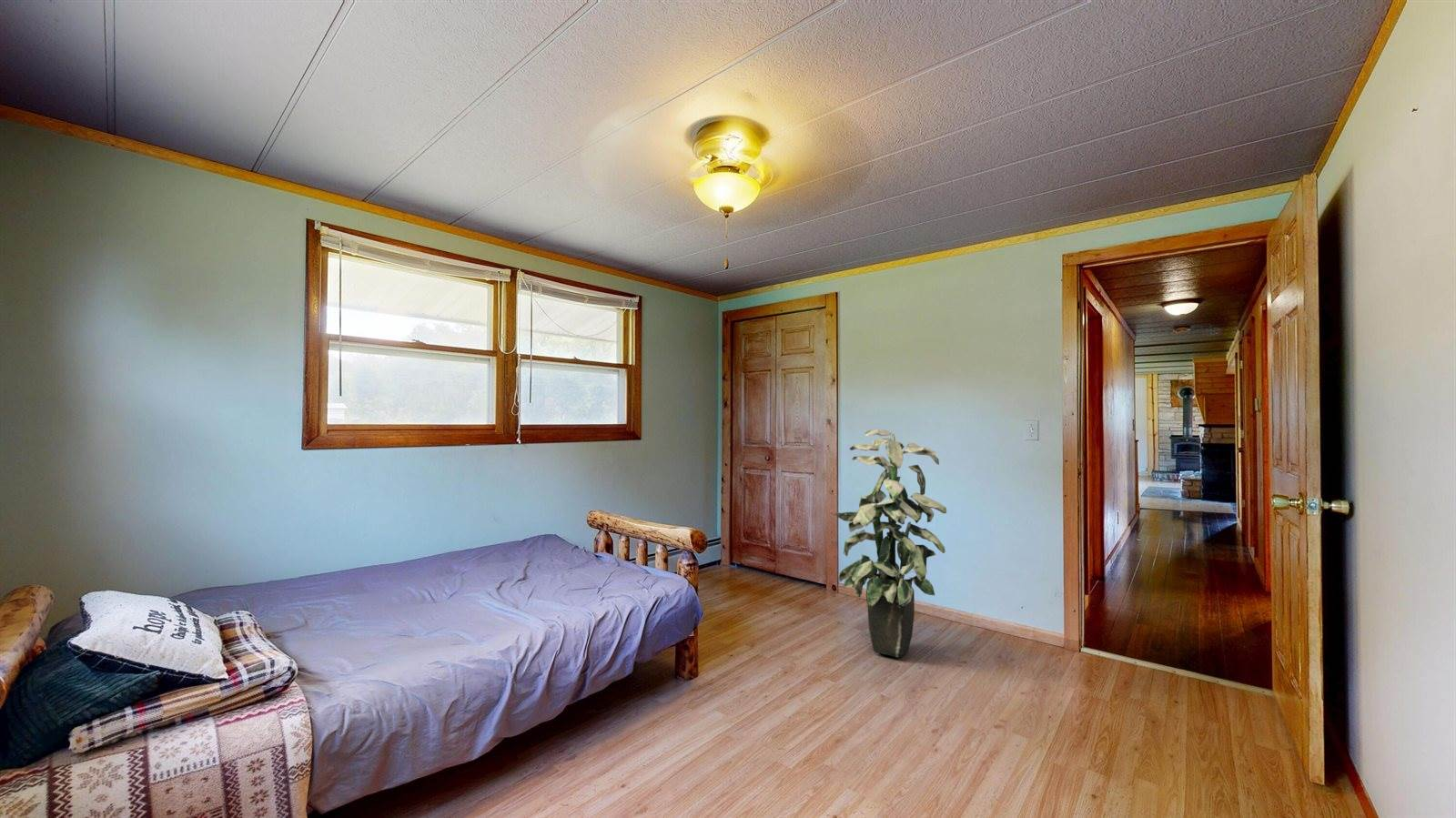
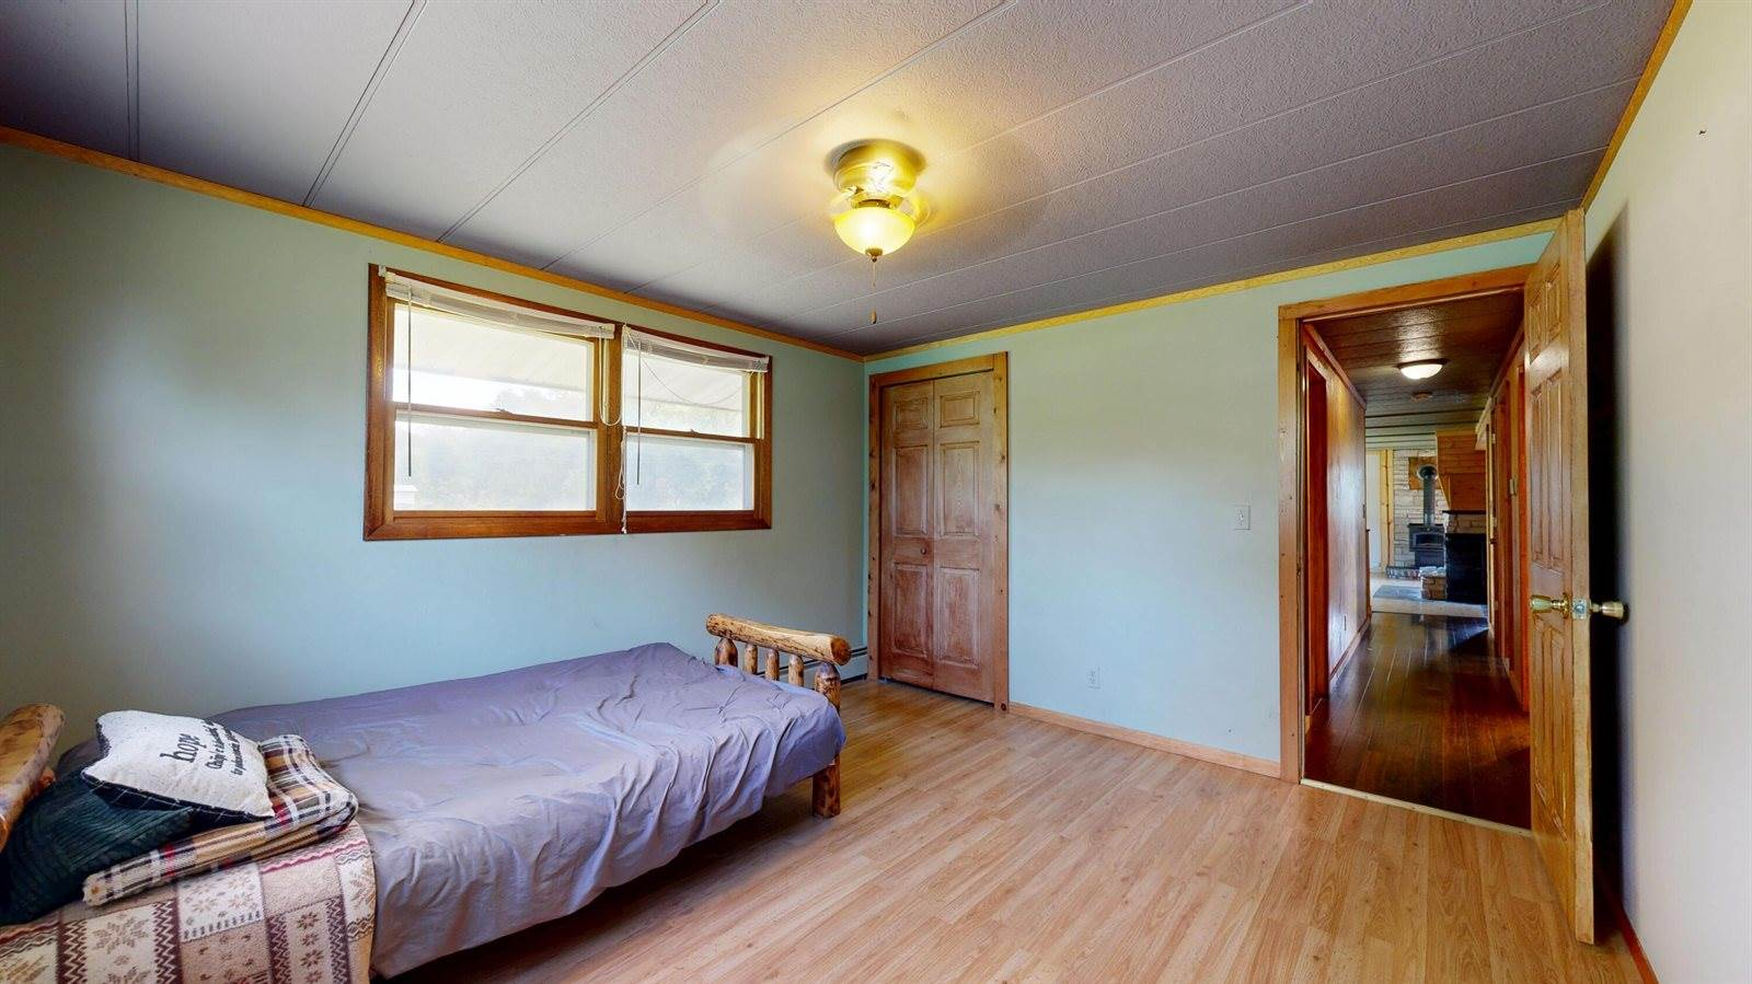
- indoor plant (886, 538)
